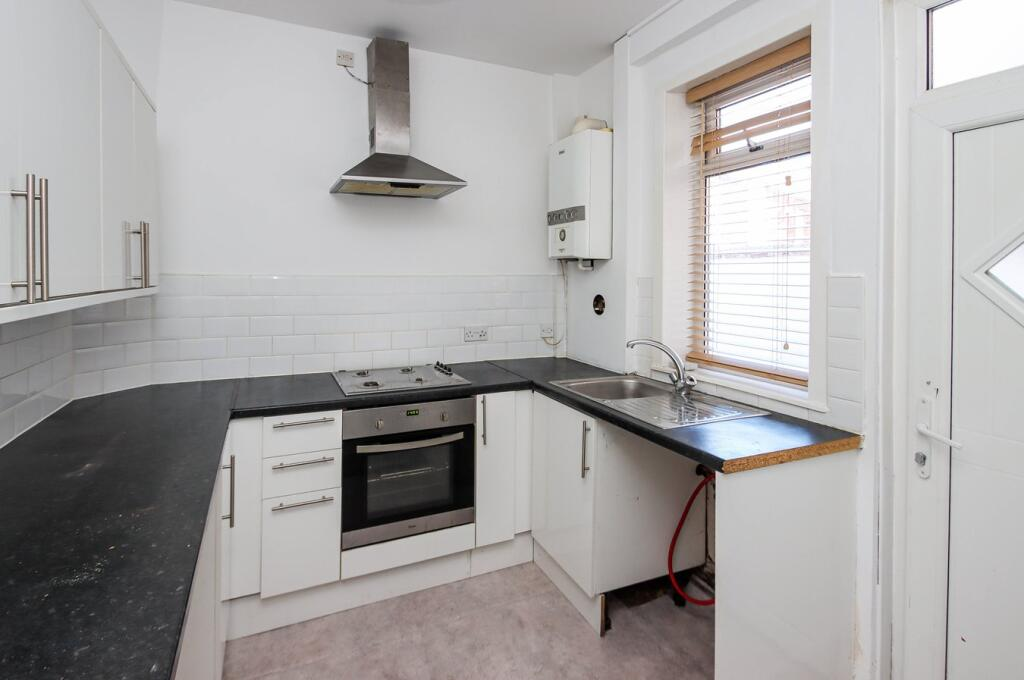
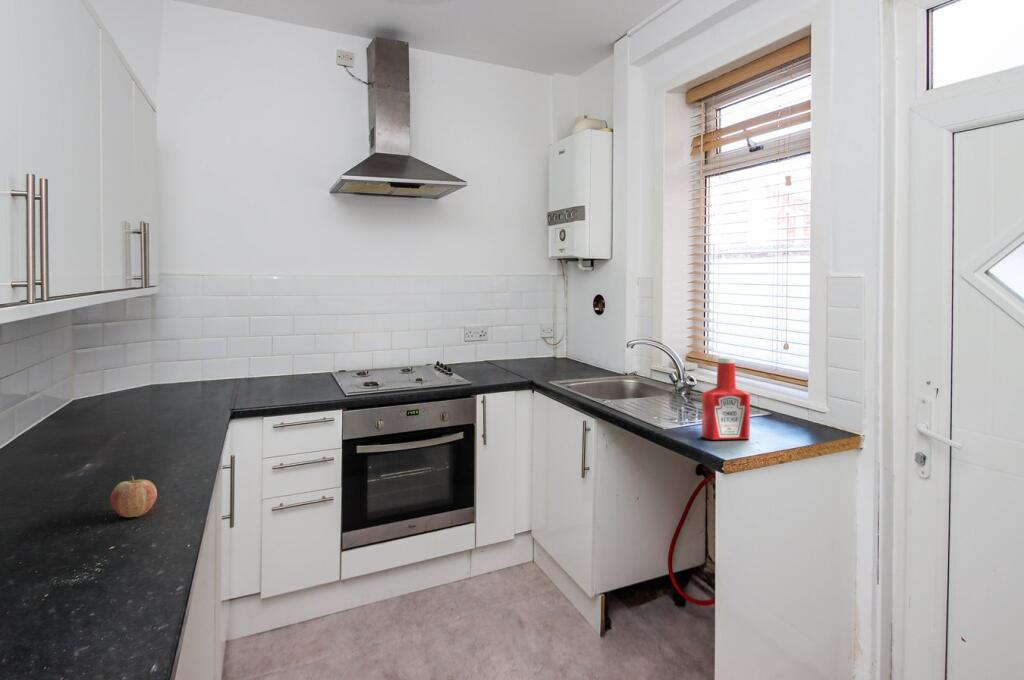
+ fruit (134, 496)
+ soap bottle (725, 397)
